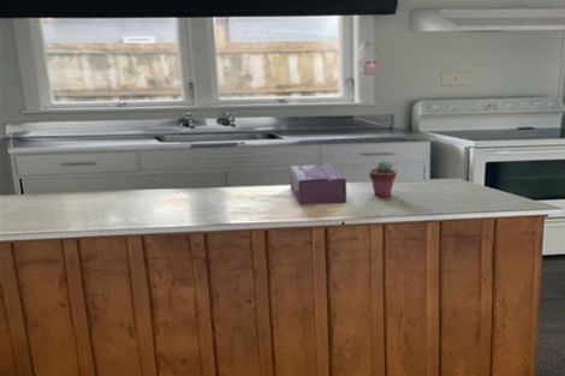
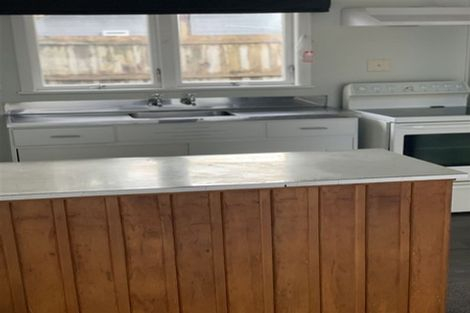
- potted succulent (382, 177)
- tissue box (316, 183)
